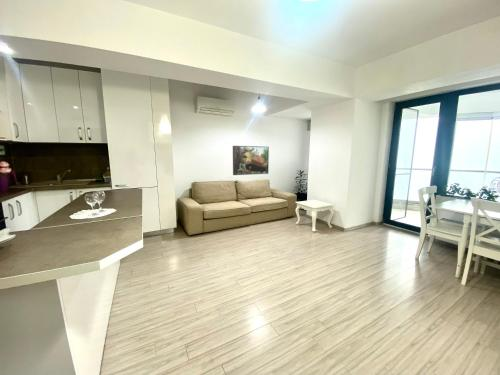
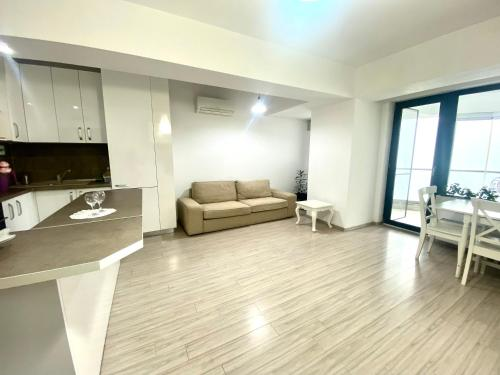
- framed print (251, 160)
